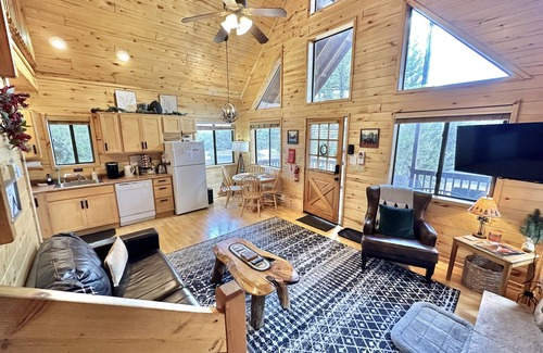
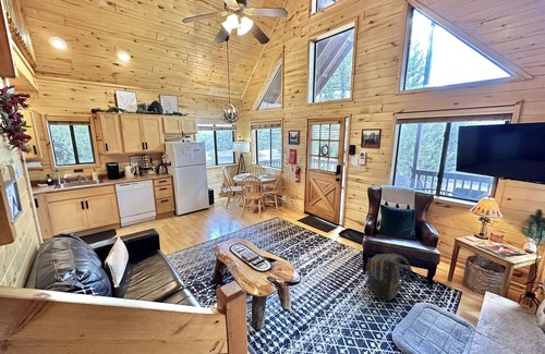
+ backpack (387, 273)
